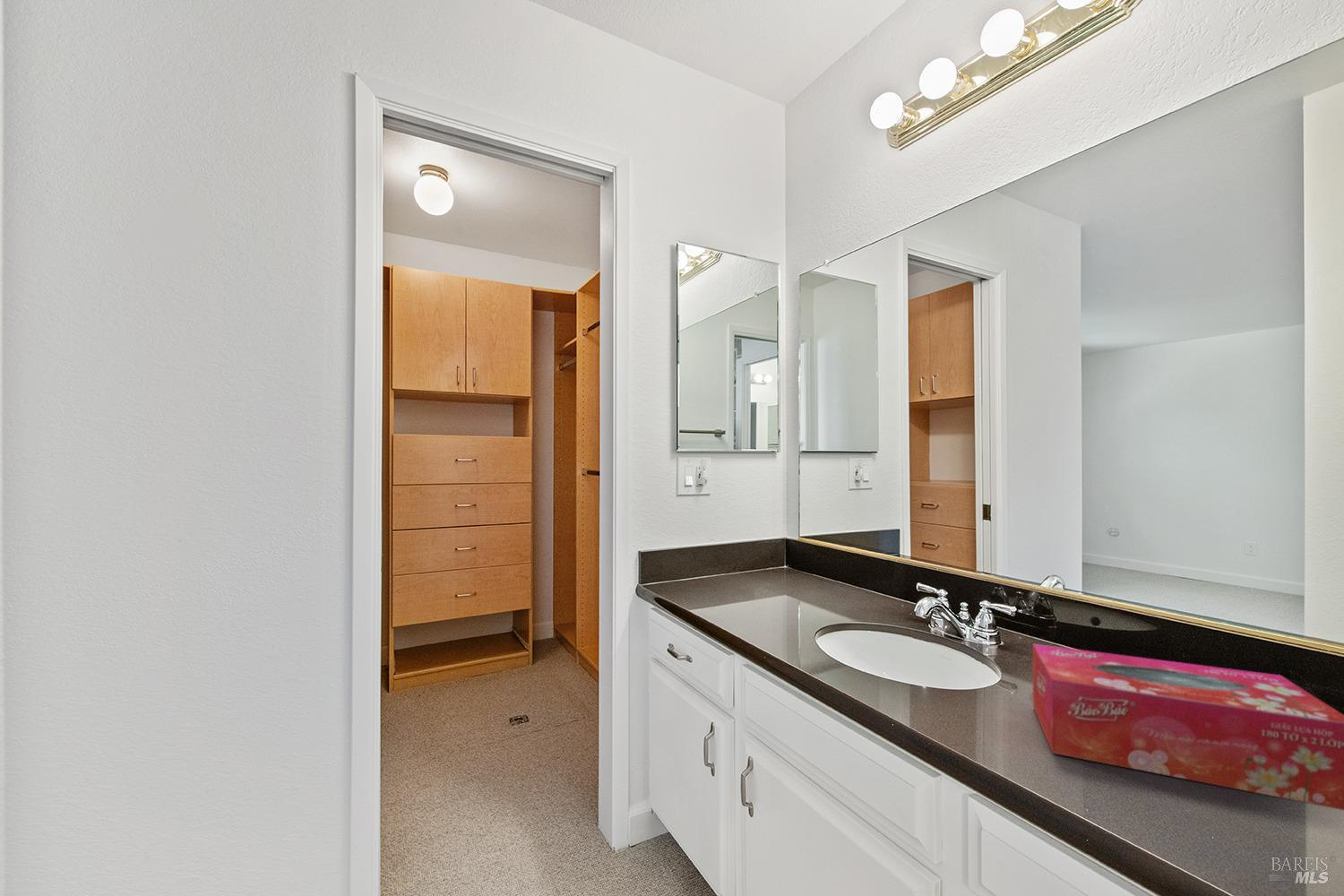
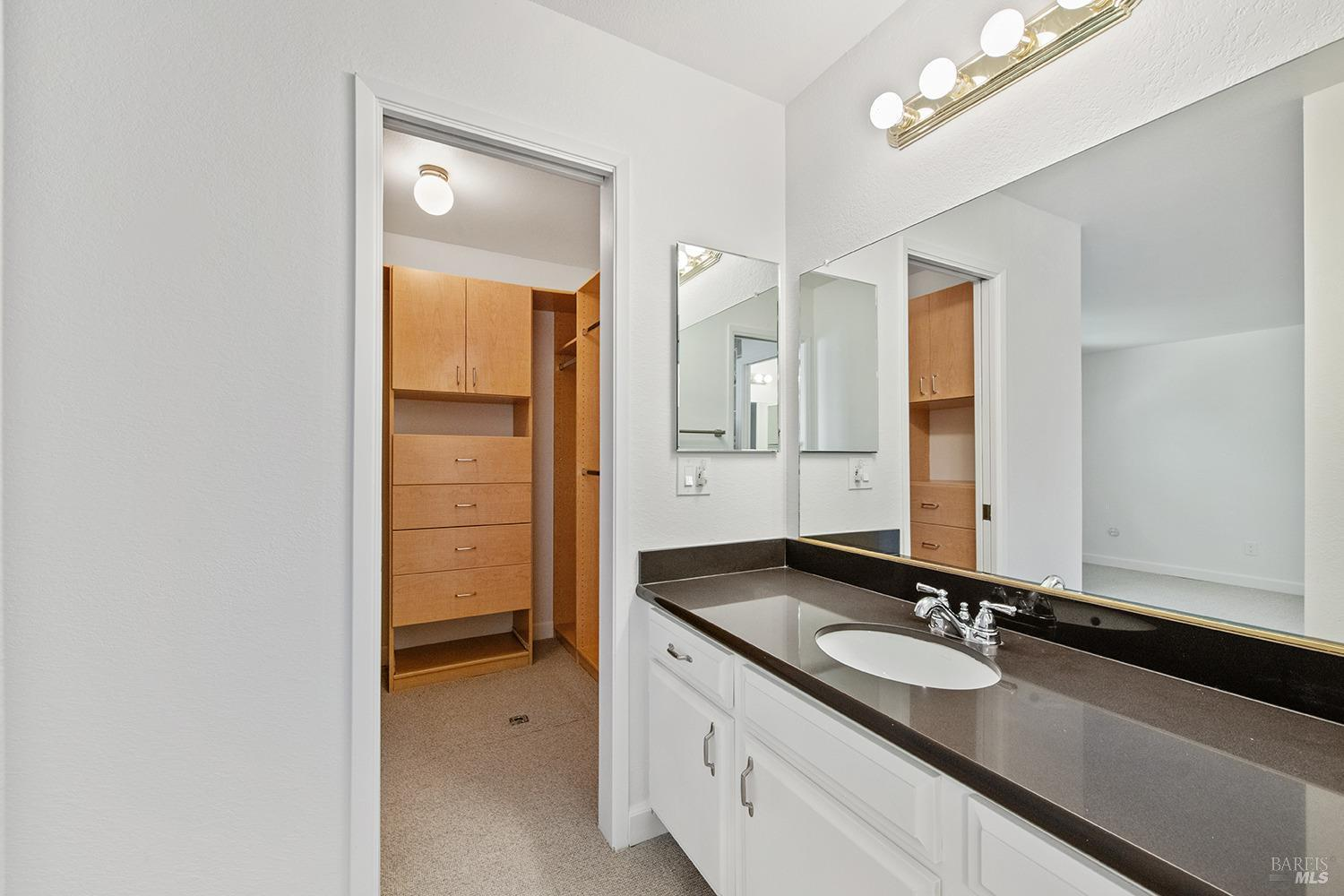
- tissue box (1167, 713)
